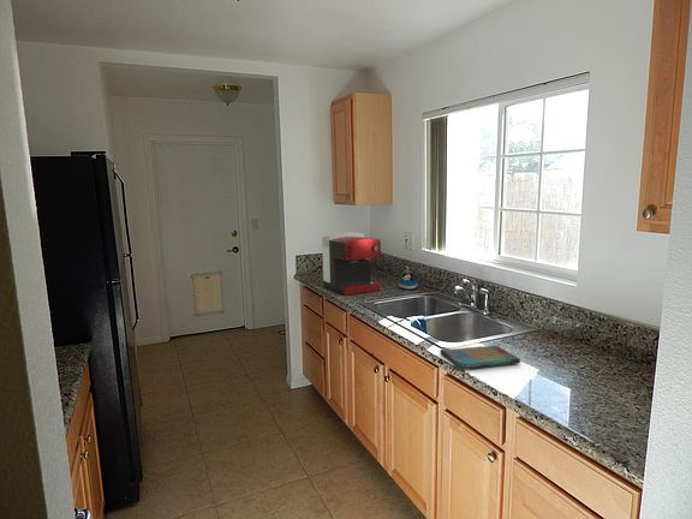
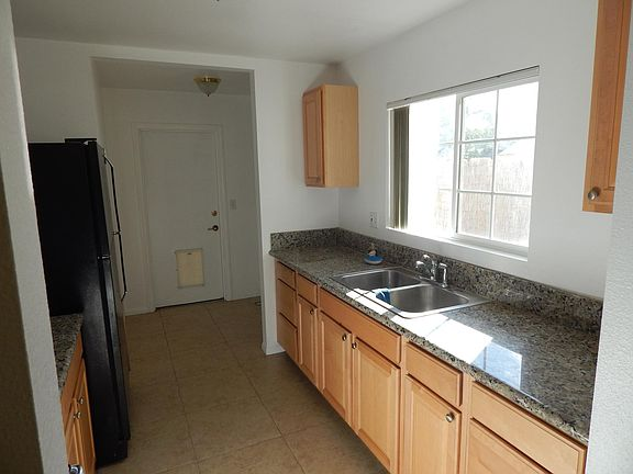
- coffee maker (353, 261)
- dish towel (478, 356)
